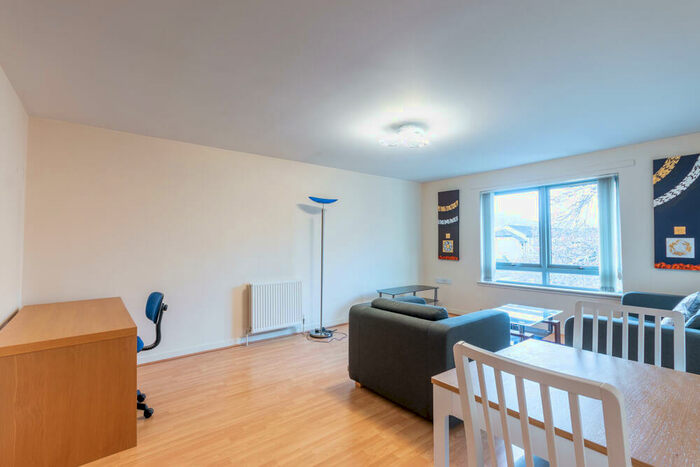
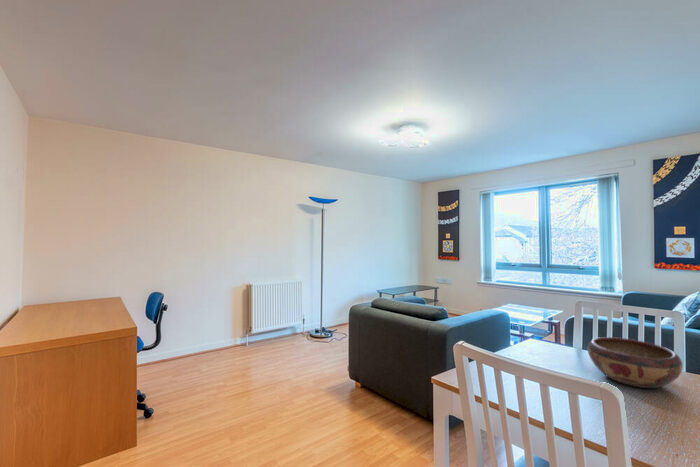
+ decorative bowl (631, 363)
